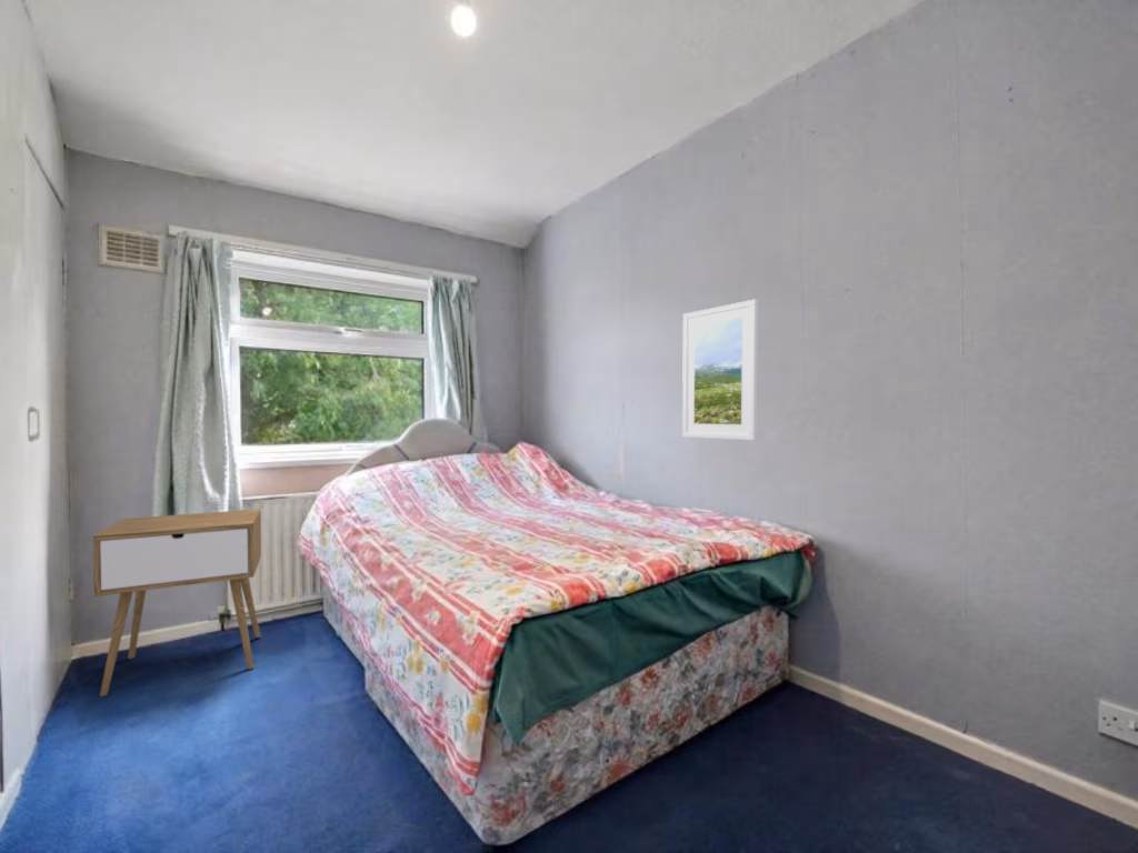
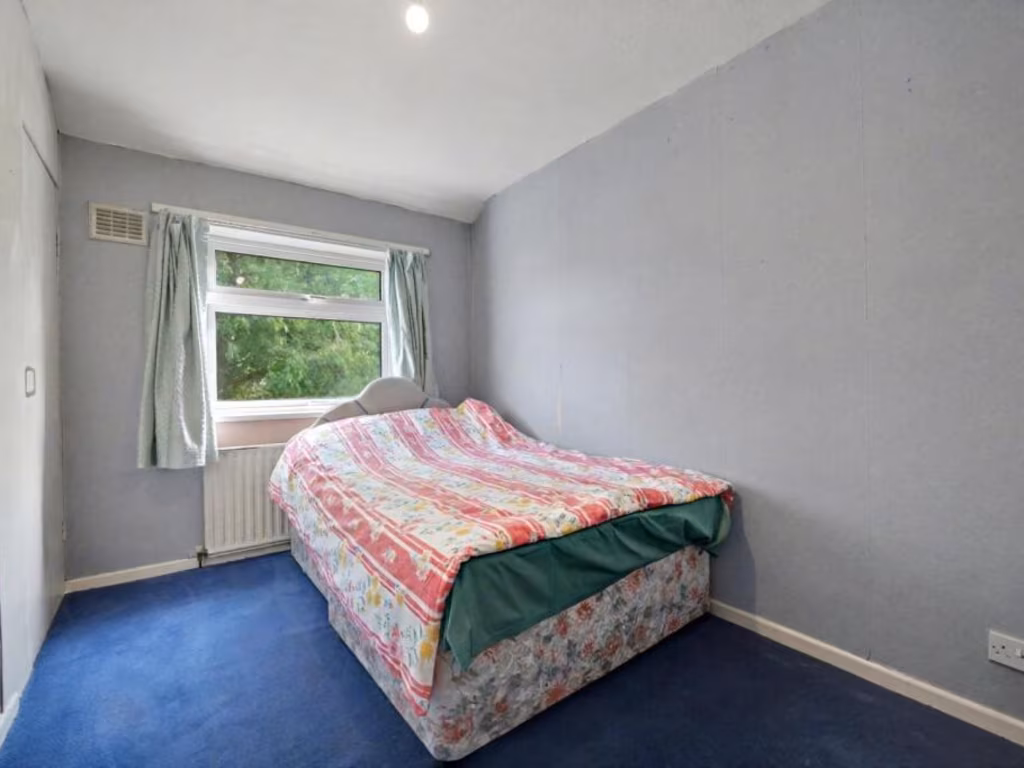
- nightstand (188, 584)
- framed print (717, 373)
